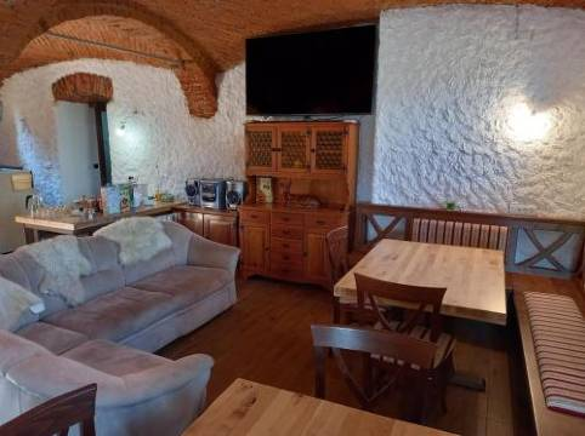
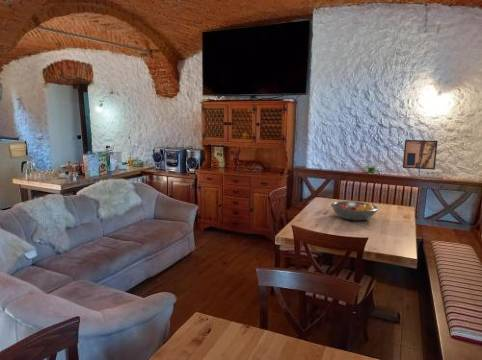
+ fruit bowl (354, 210)
+ wall art (419, 154)
